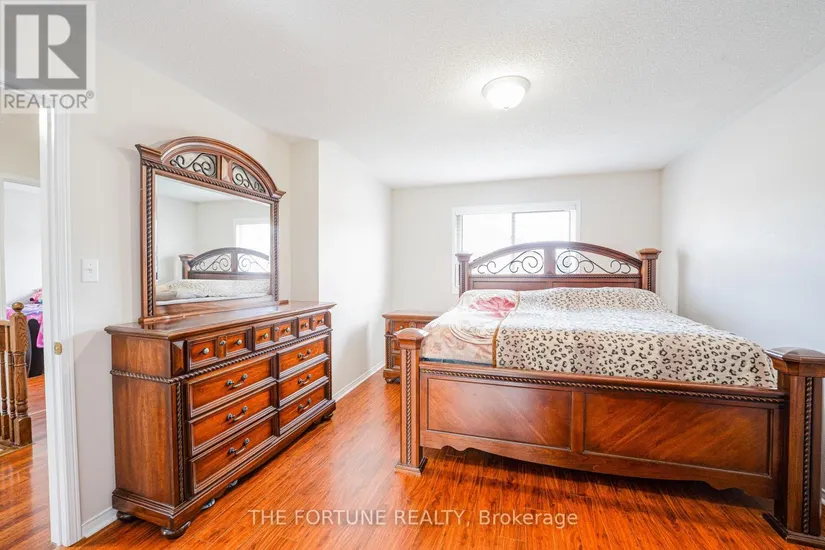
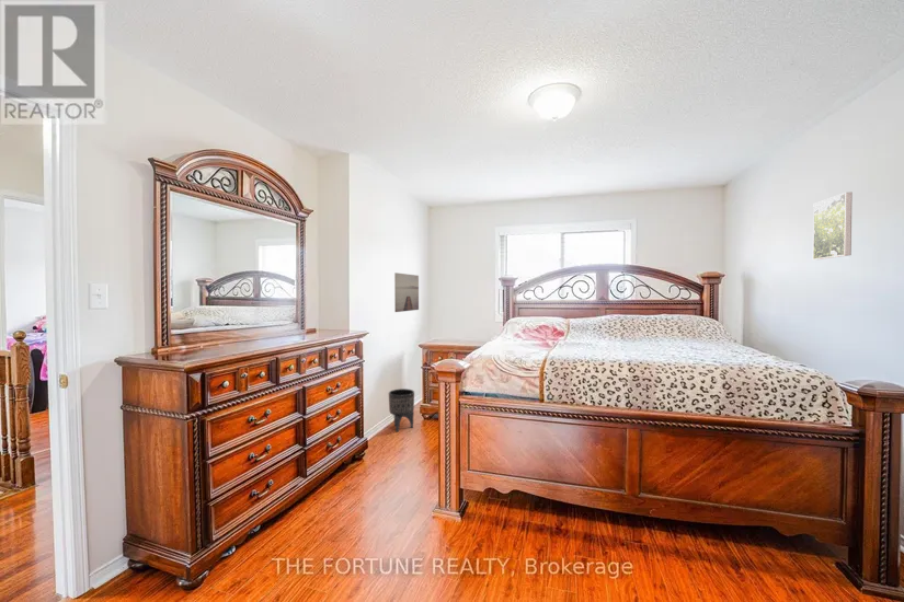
+ wall art (407, 292)
+ planter (401, 409)
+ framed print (831, 228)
